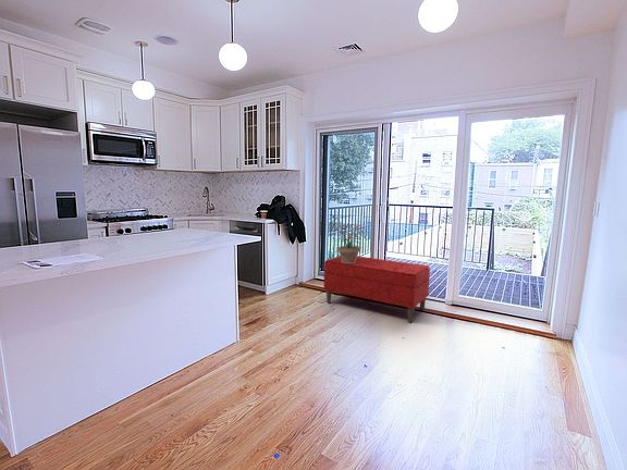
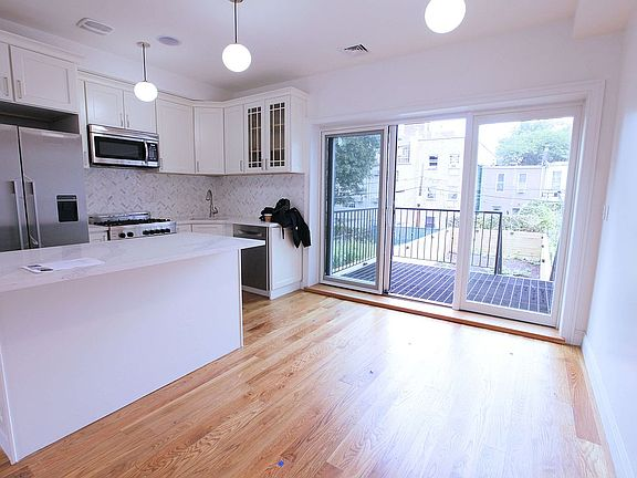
- bench (374, 284)
- potted plant (349, 243)
